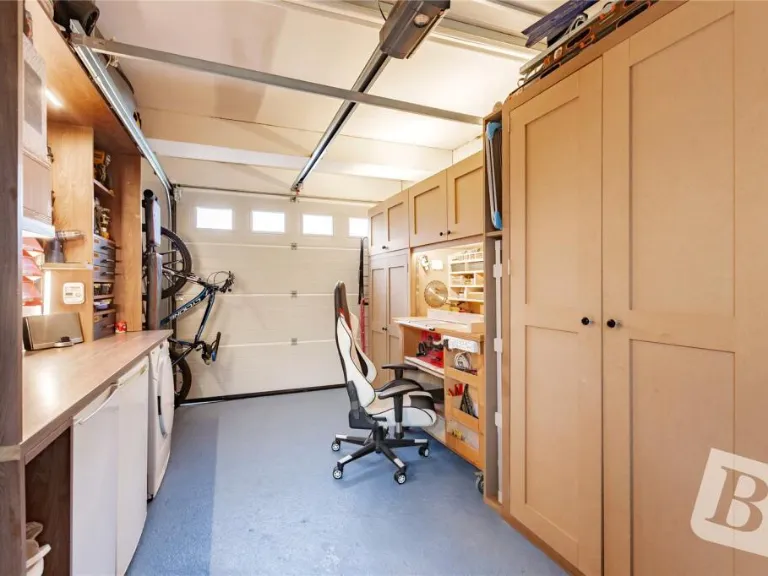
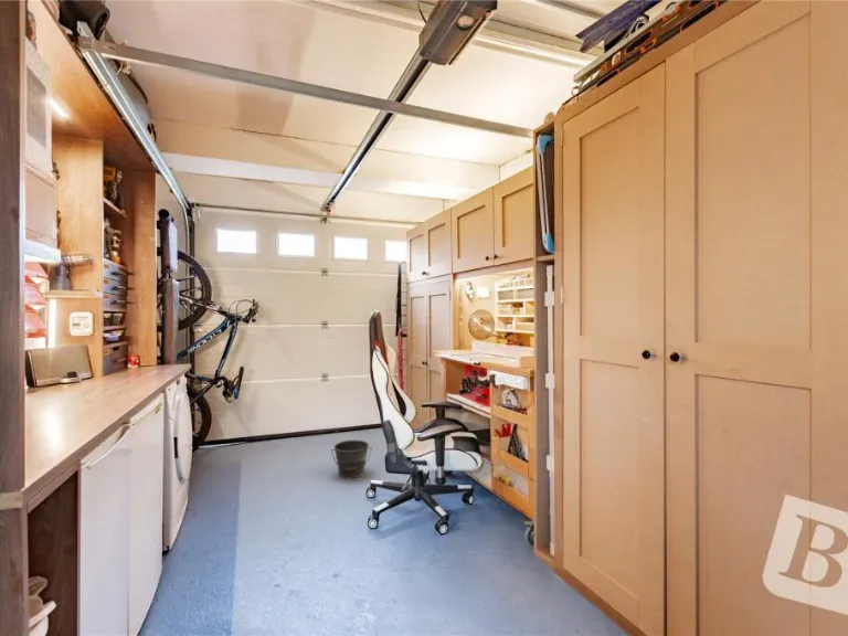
+ bucket (351, 459)
